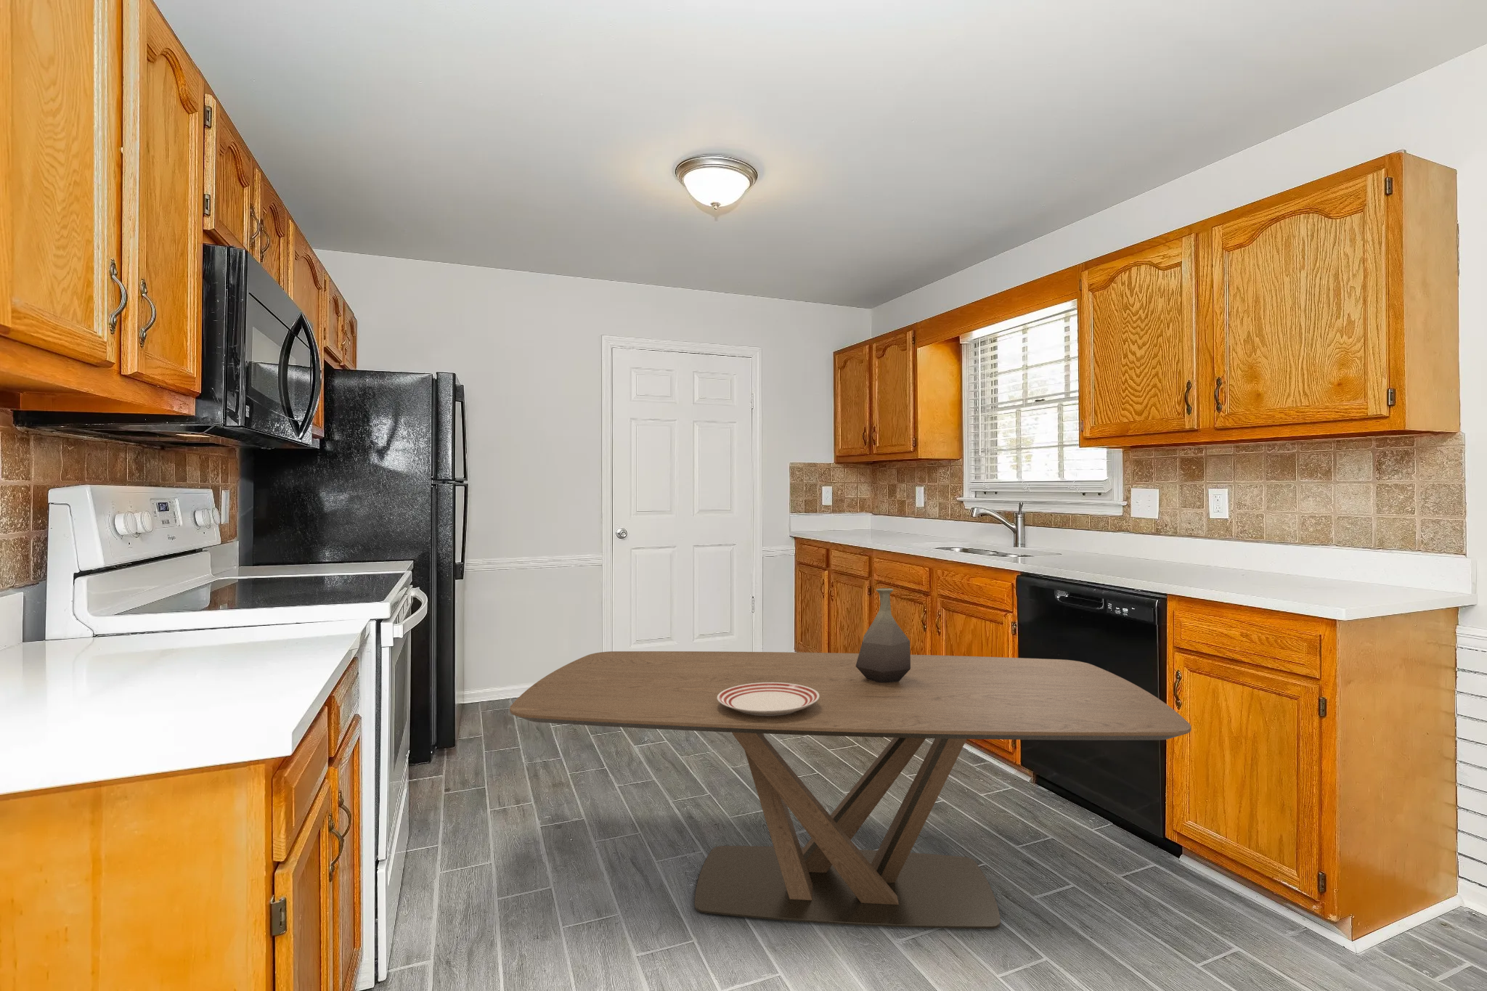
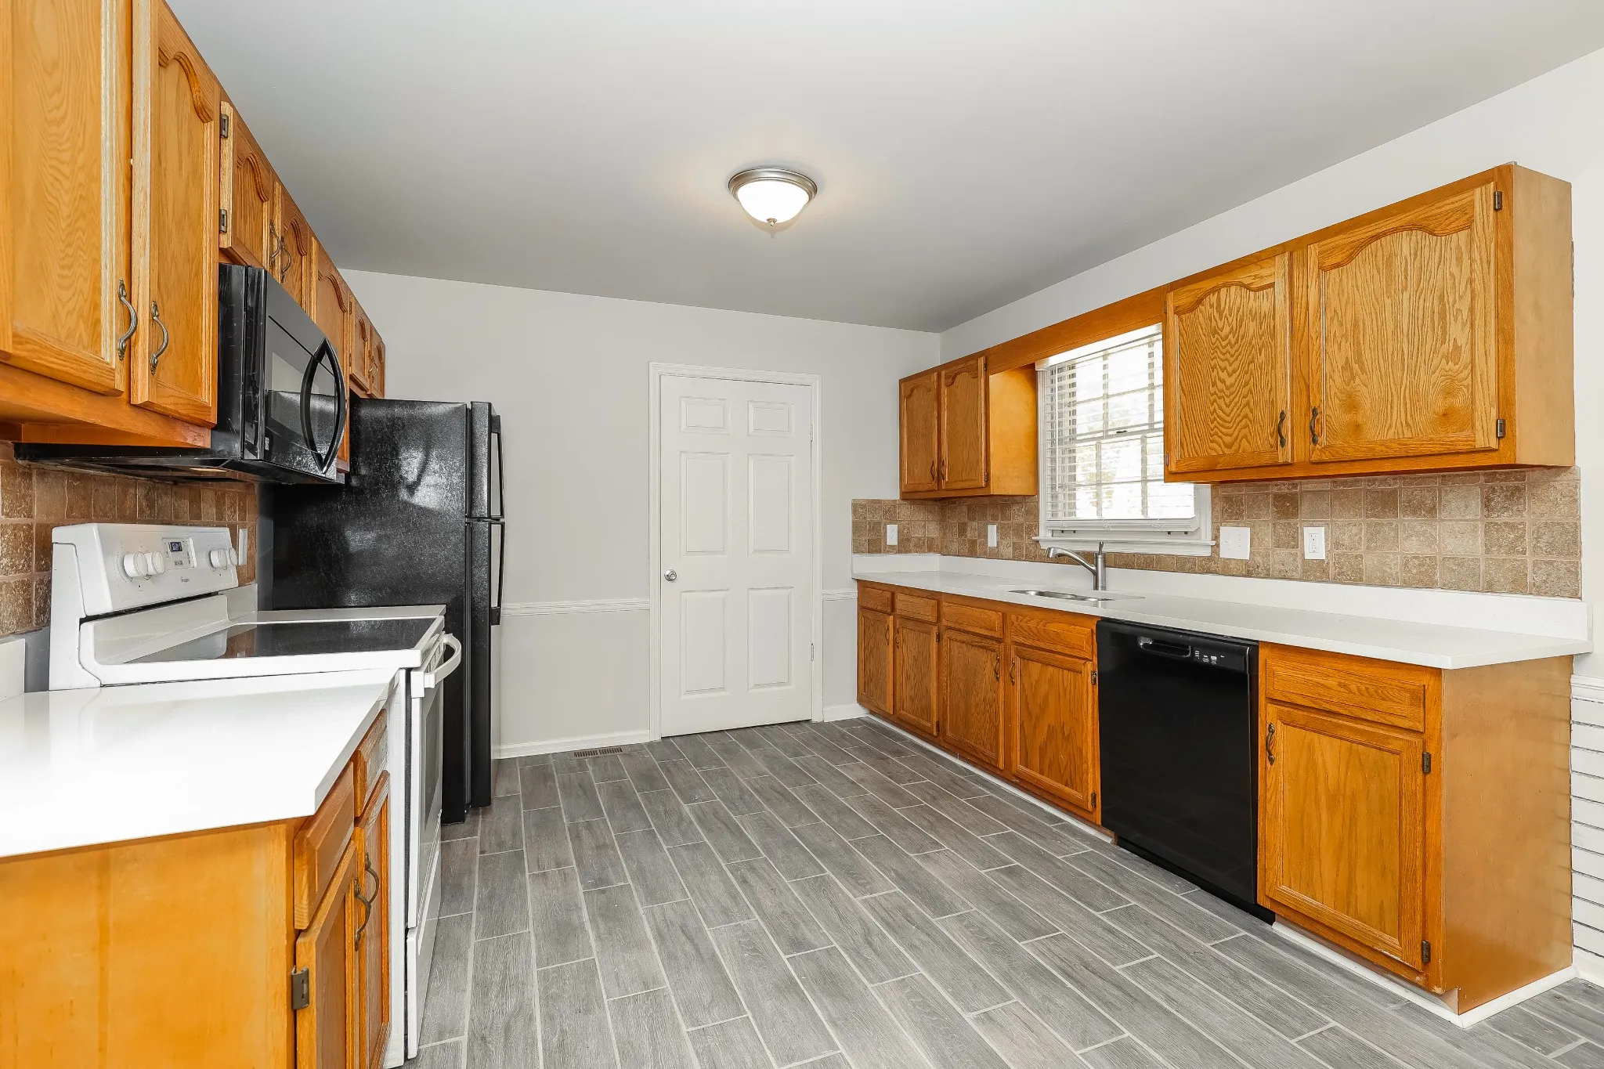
- vase (884, 633)
- dinner plate (768, 699)
- dining table (848, 793)
